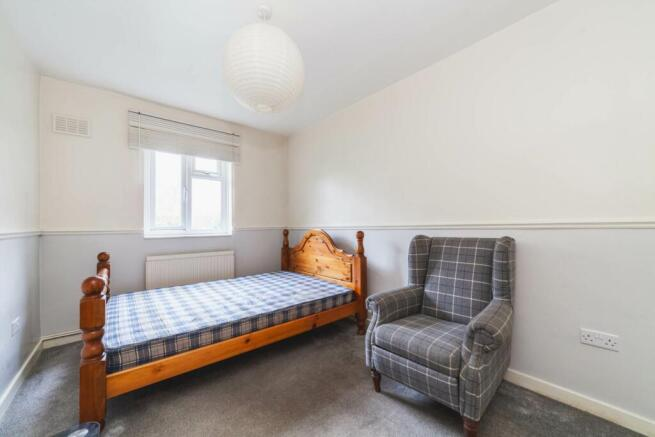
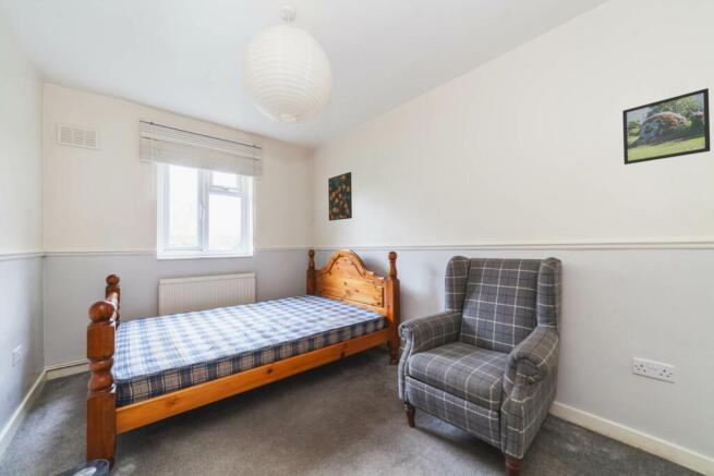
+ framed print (339, 197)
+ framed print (663, 129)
